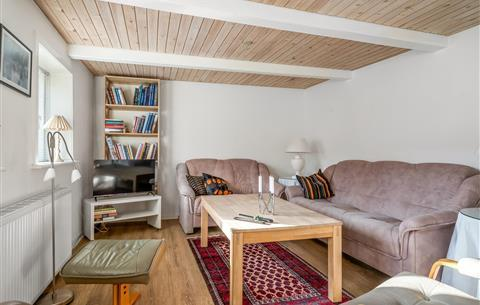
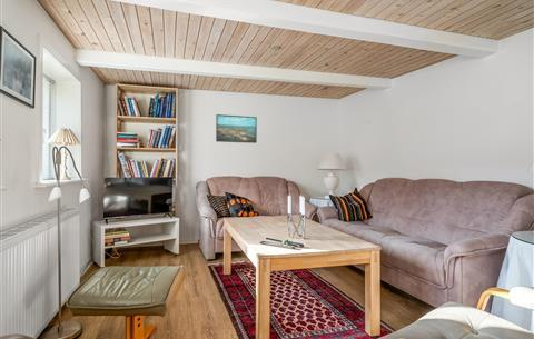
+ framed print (236, 129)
